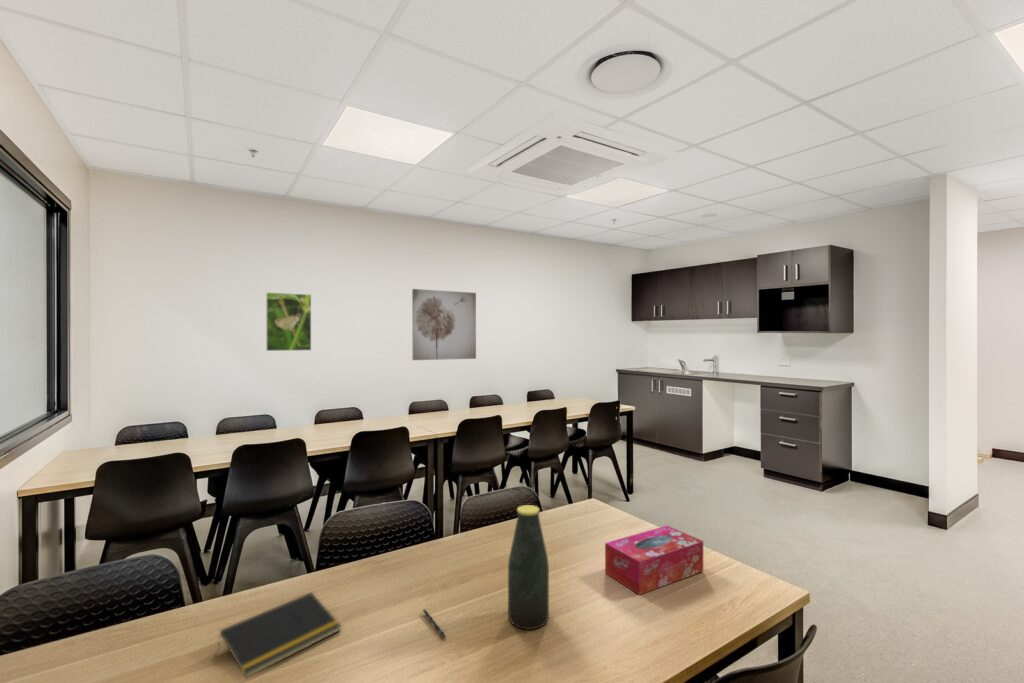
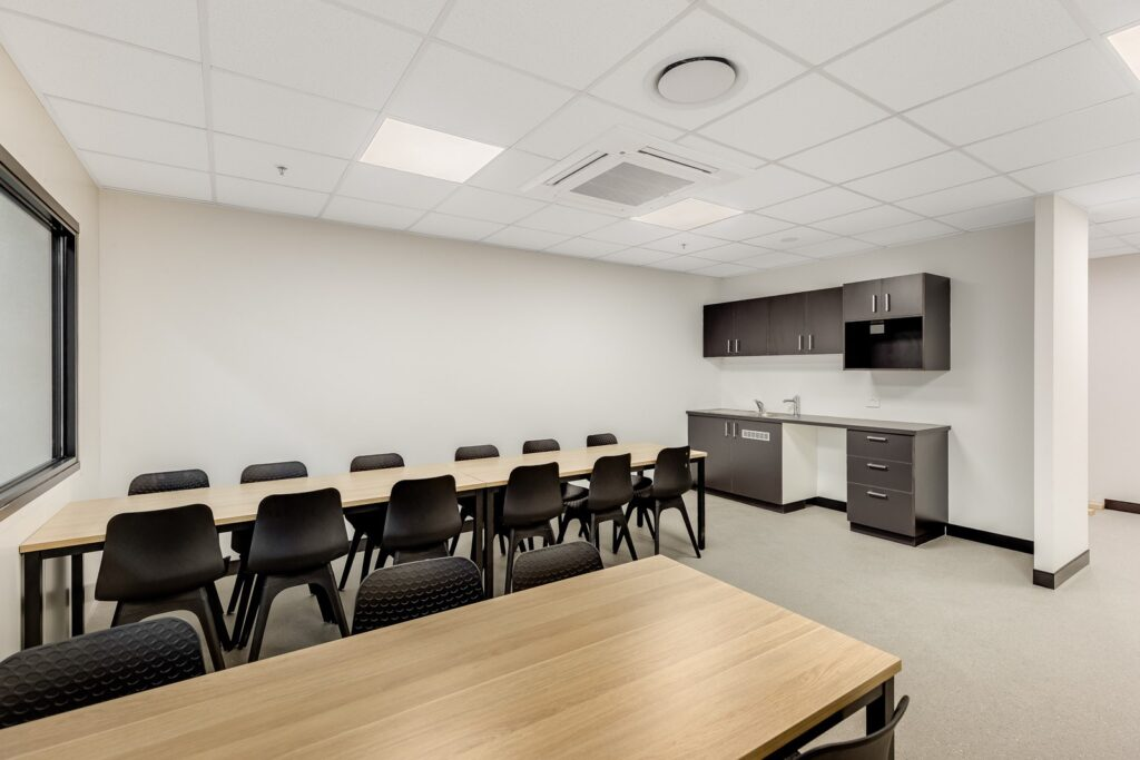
- bottle (528, 563)
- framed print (289, 322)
- wall art (445, 325)
- notepad (282, 630)
- tissue box (654, 557)
- pen (434, 623)
